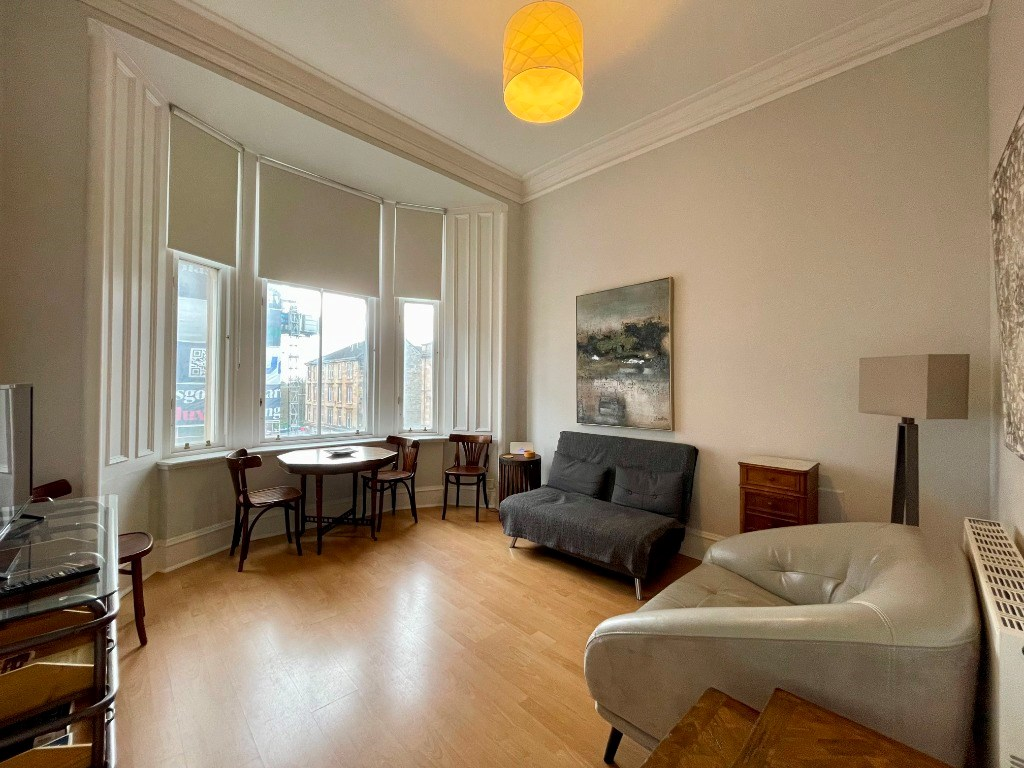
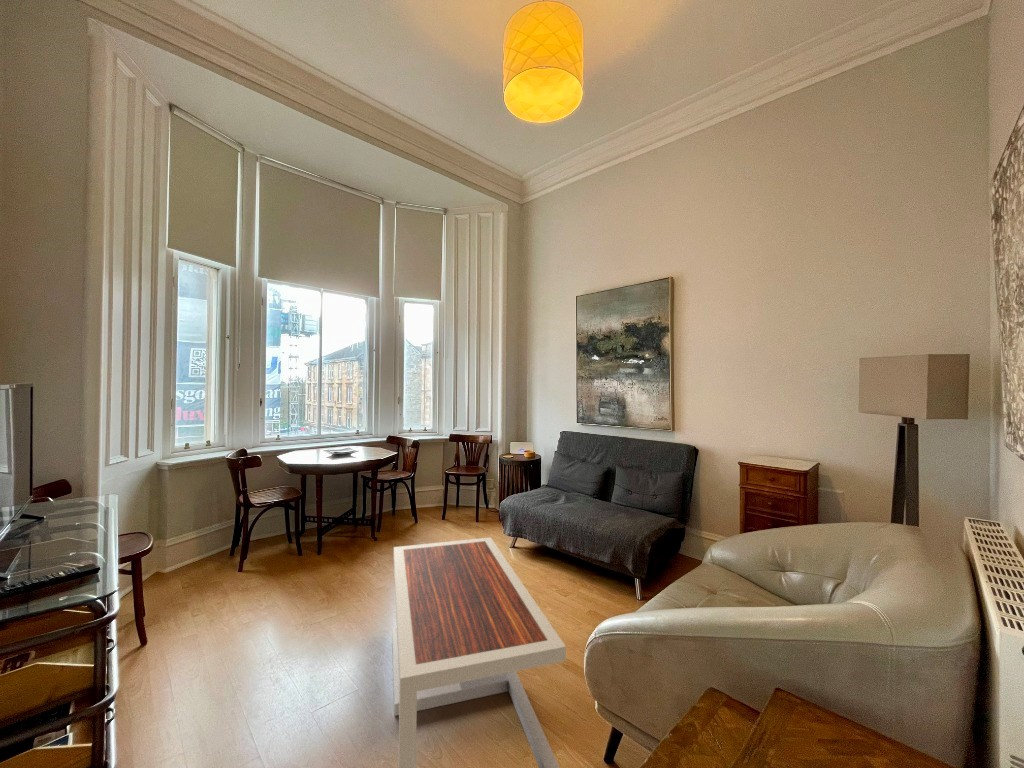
+ coffee table (459, 641)
